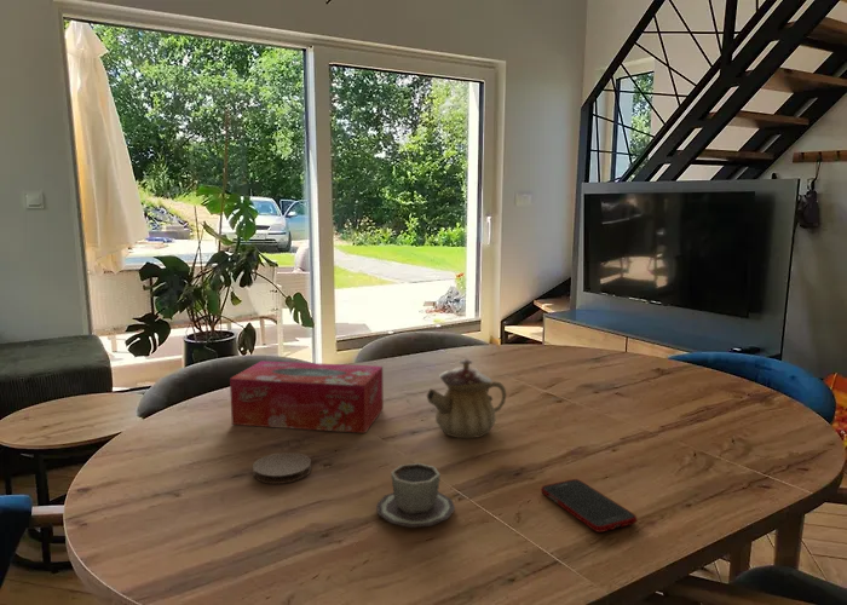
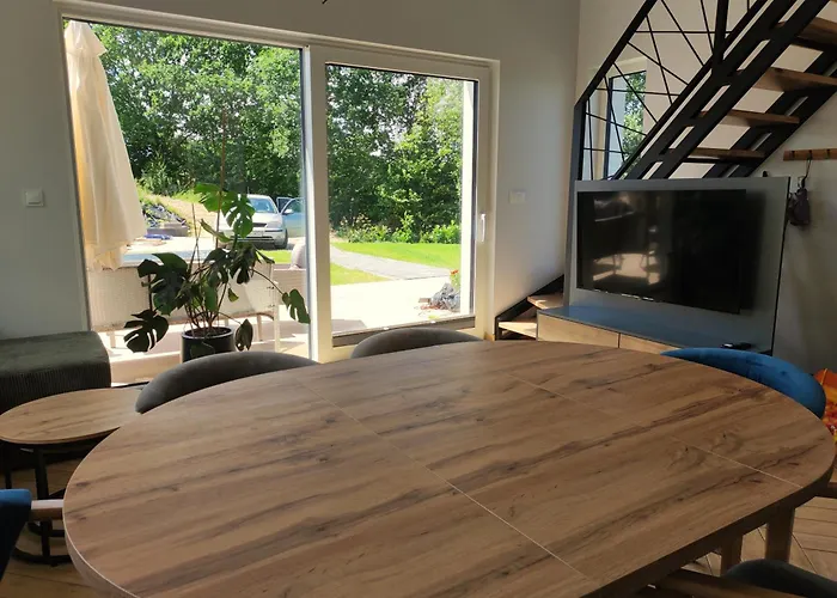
- coaster (282, 467)
- tissue box (309, 394)
- teapot (468, 393)
- cup (415, 491)
- cell phone (586, 503)
